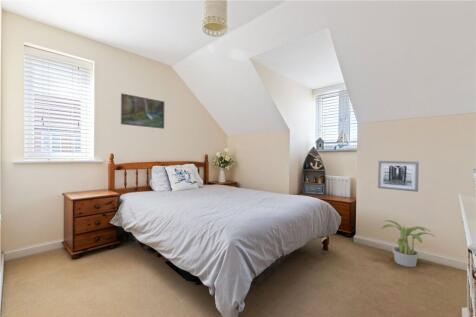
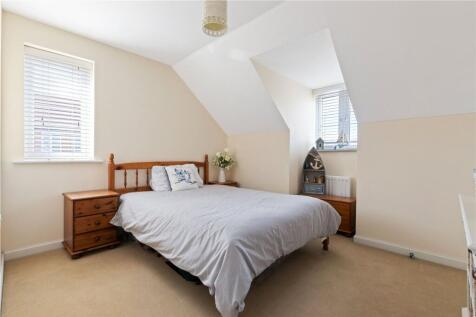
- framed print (143, 112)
- wall art (397, 175)
- potted plant (406, 243)
